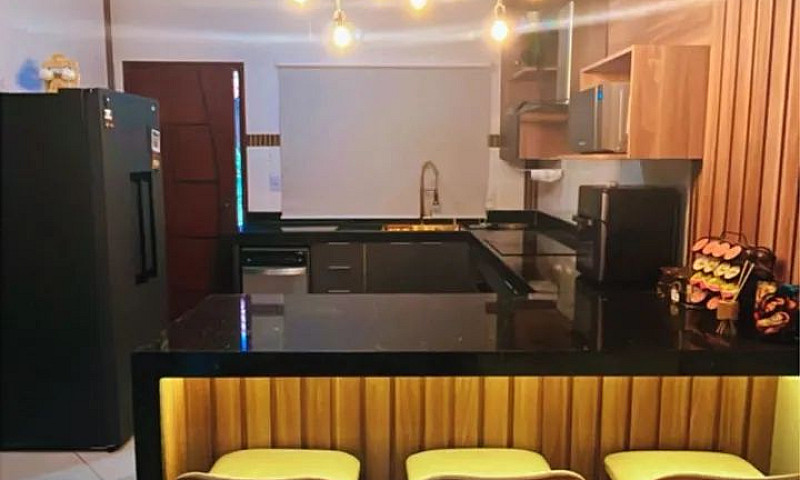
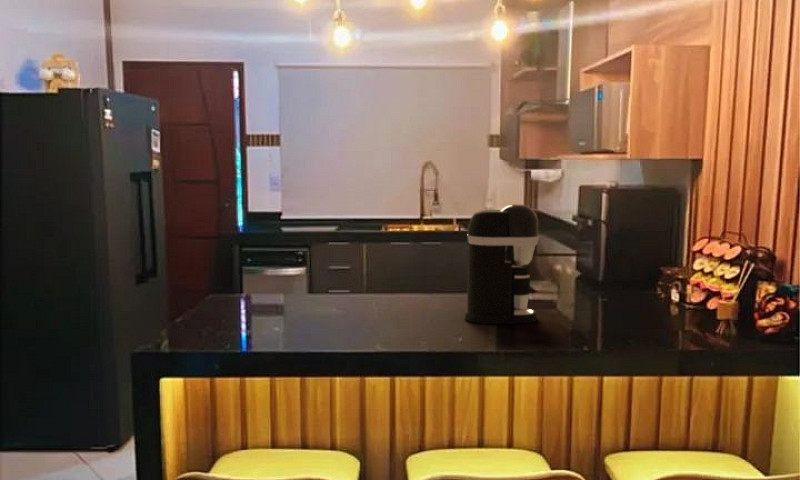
+ coffee maker (502, 262)
